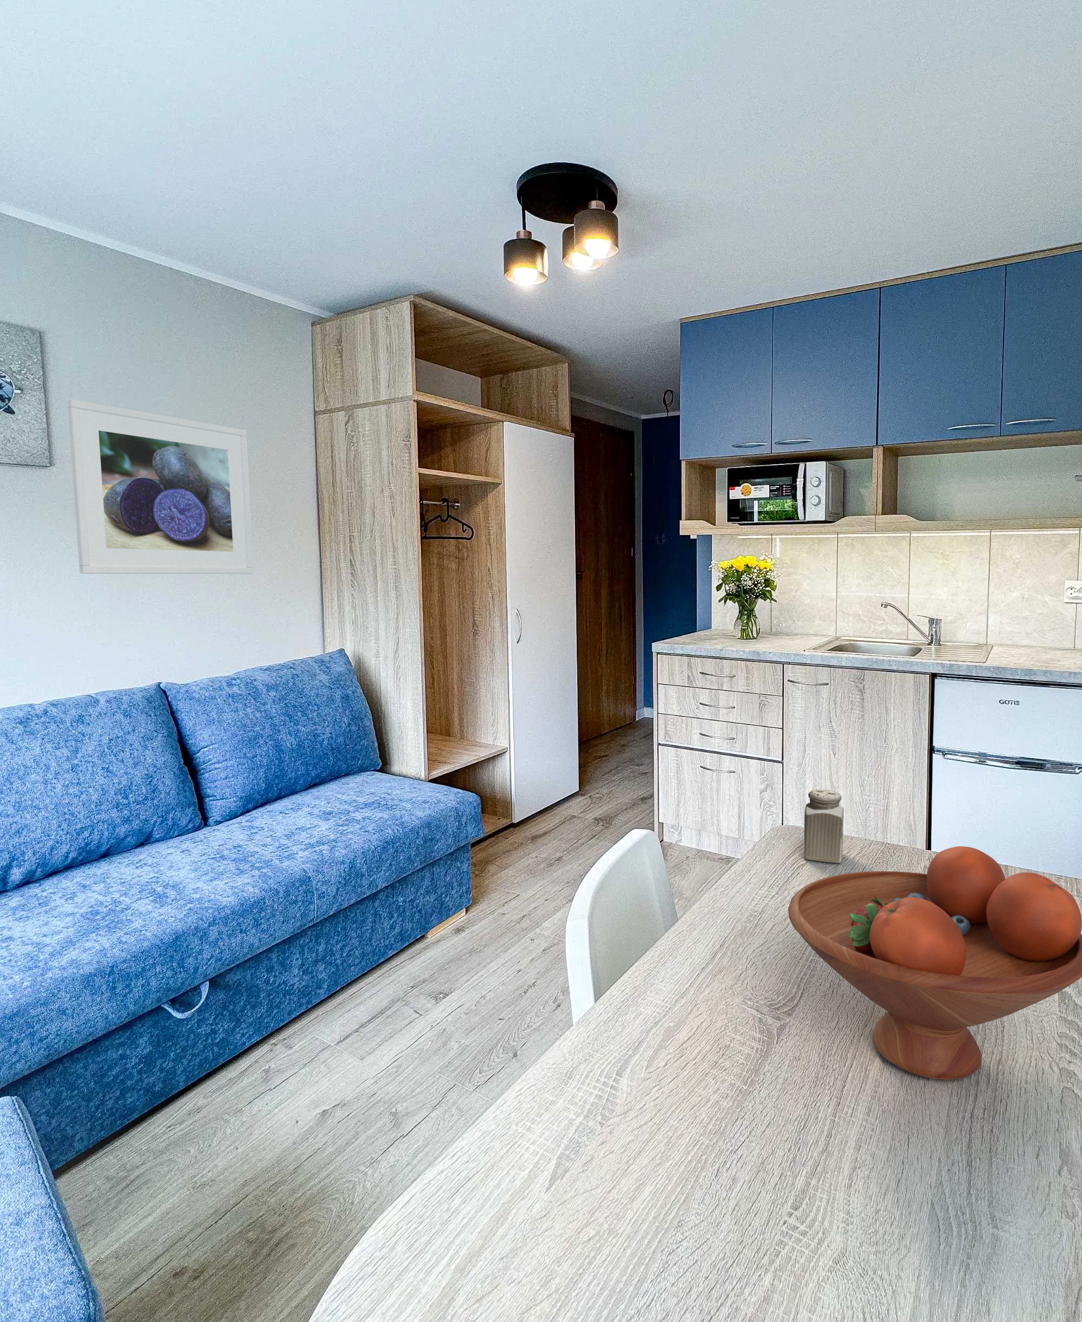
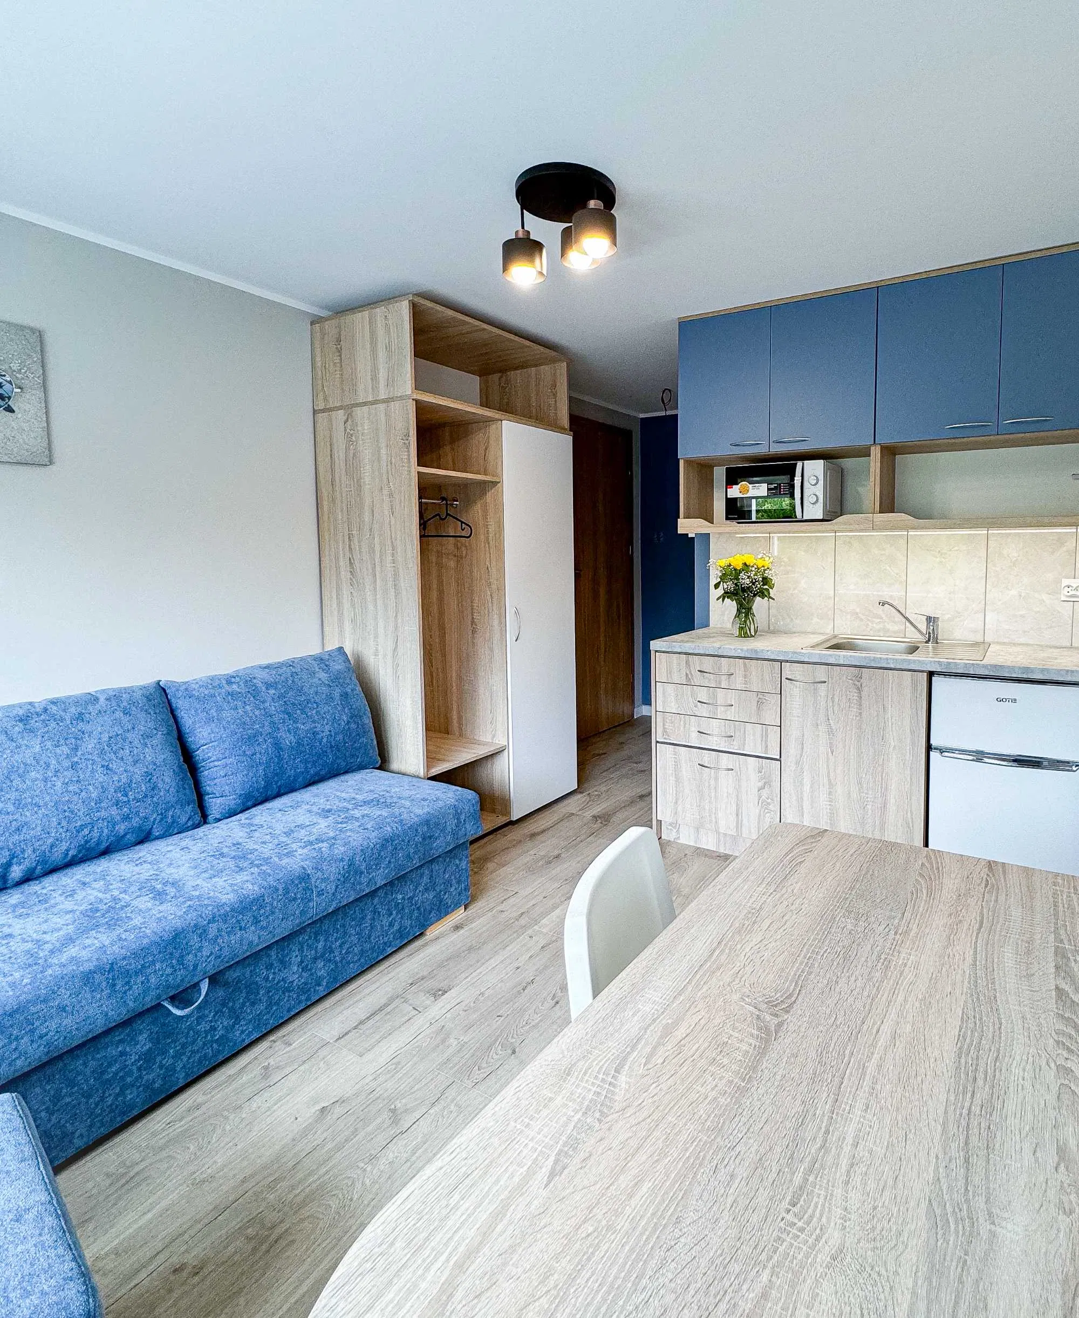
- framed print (170, 495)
- salt shaker (824, 824)
- fruit bowl (927, 960)
